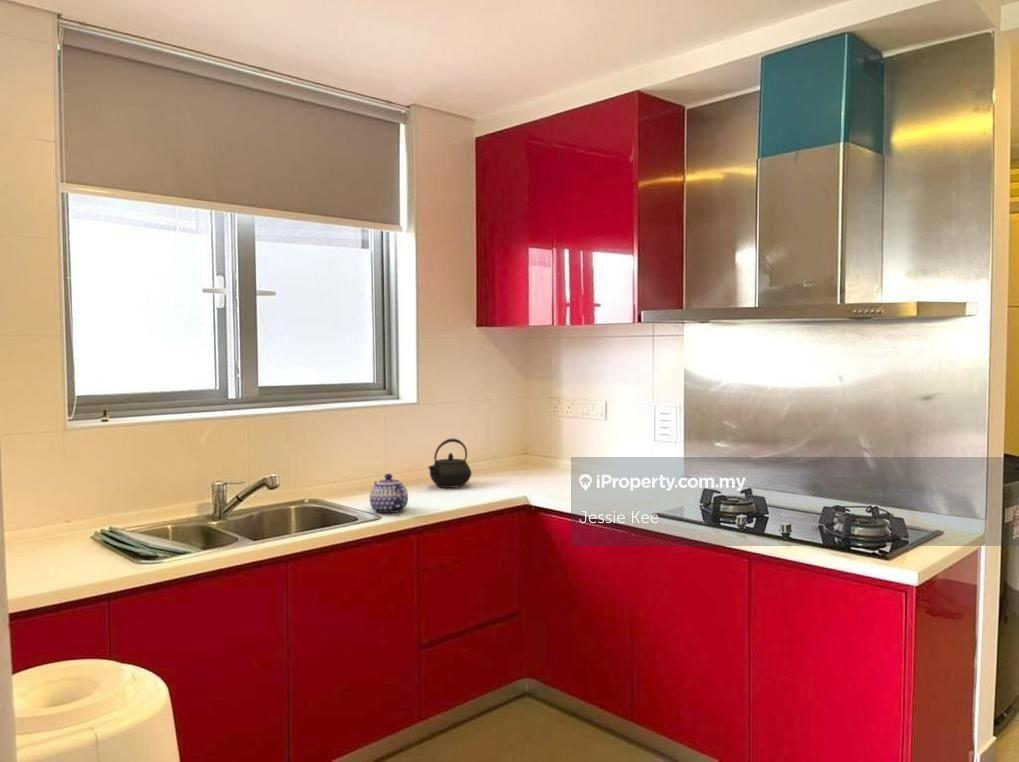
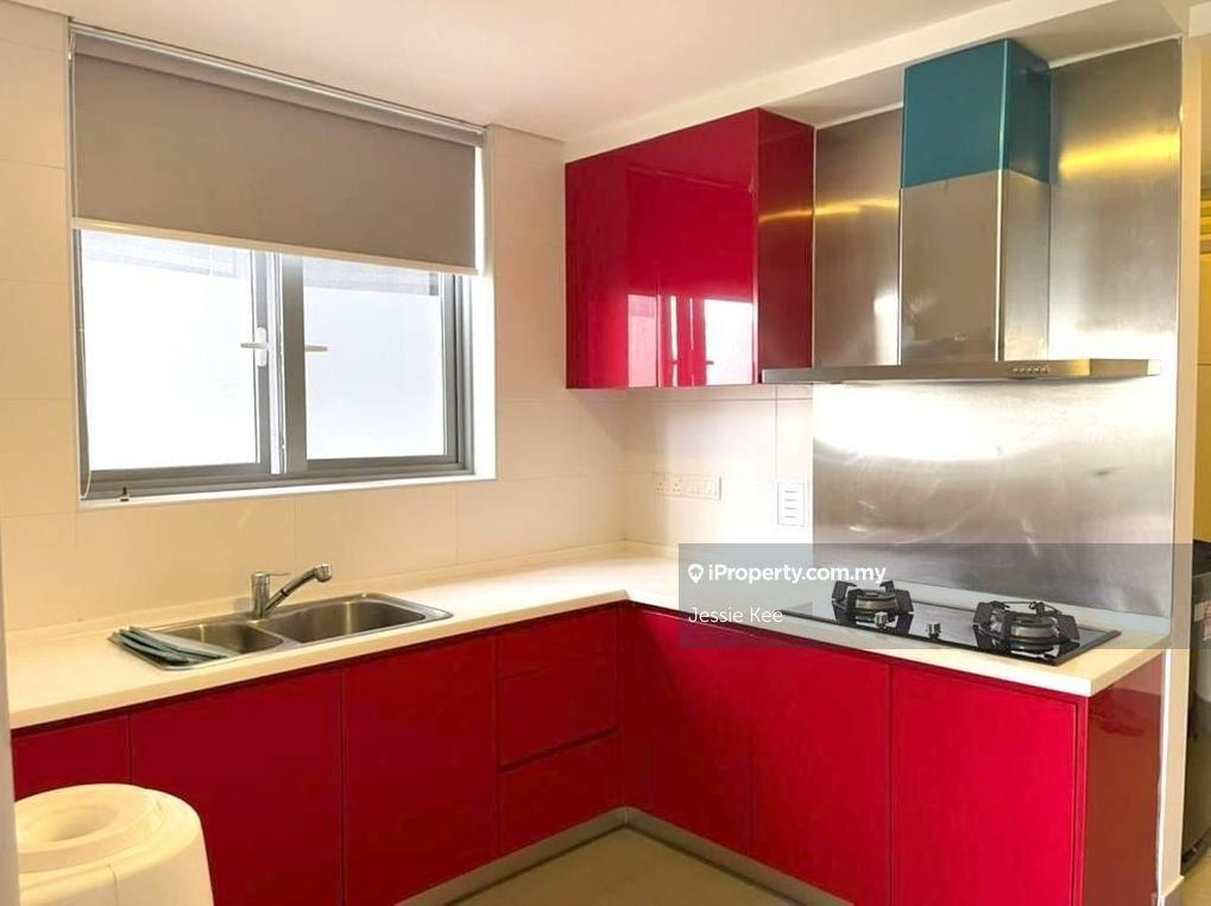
- teapot (389, 492)
- kettle (448, 462)
